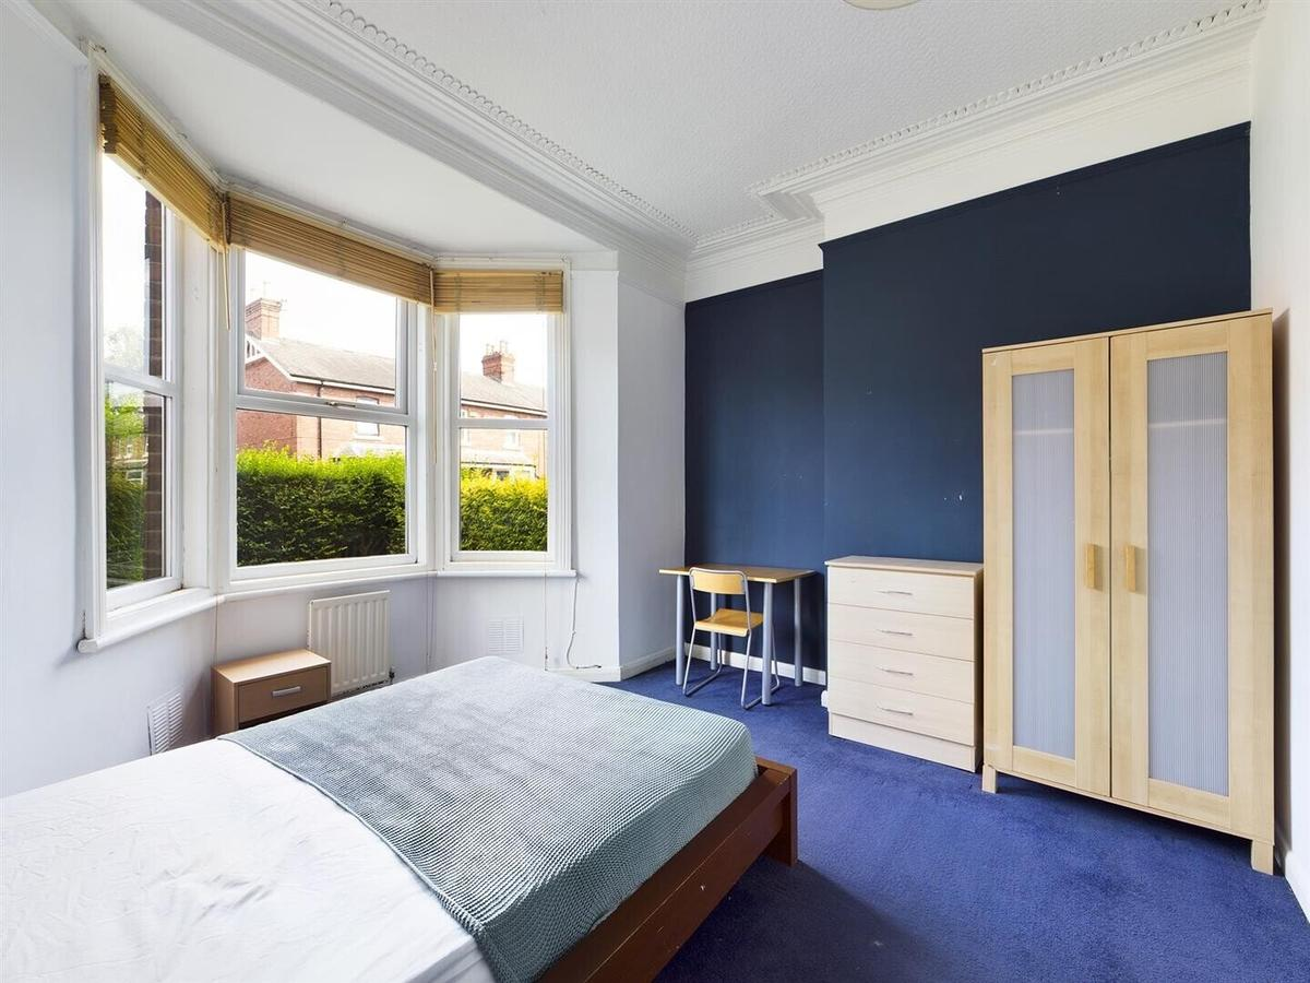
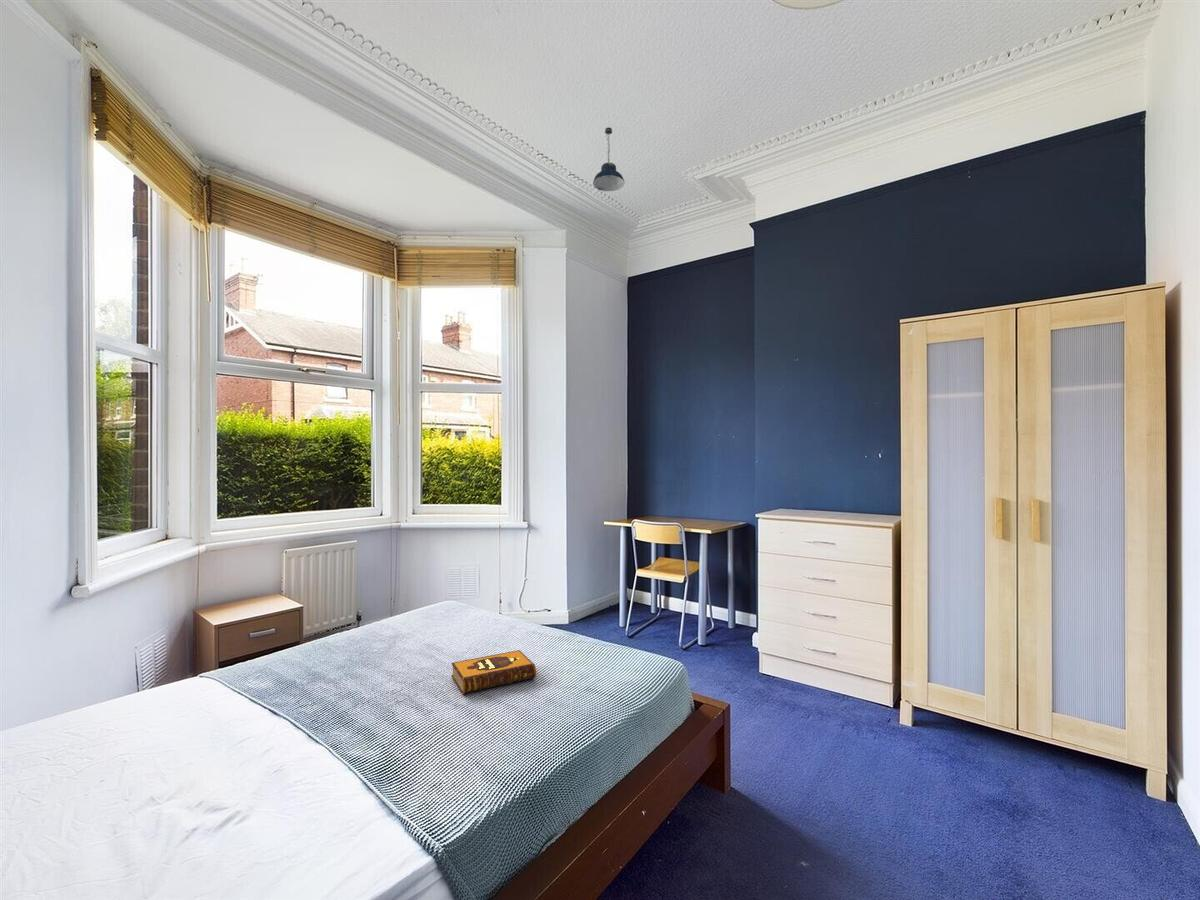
+ hardback book (493, 671)
+ pendant light (609, 156)
